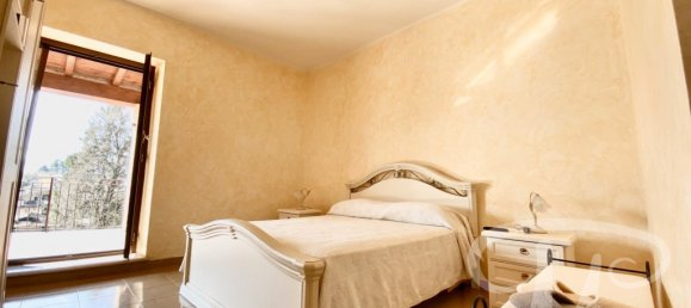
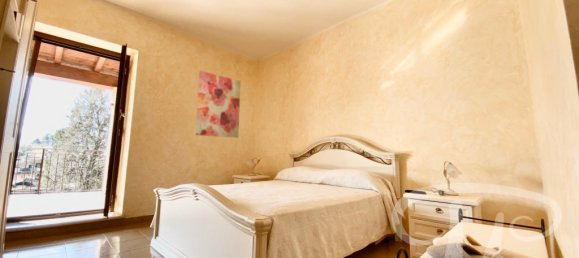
+ wall art (219, 106)
